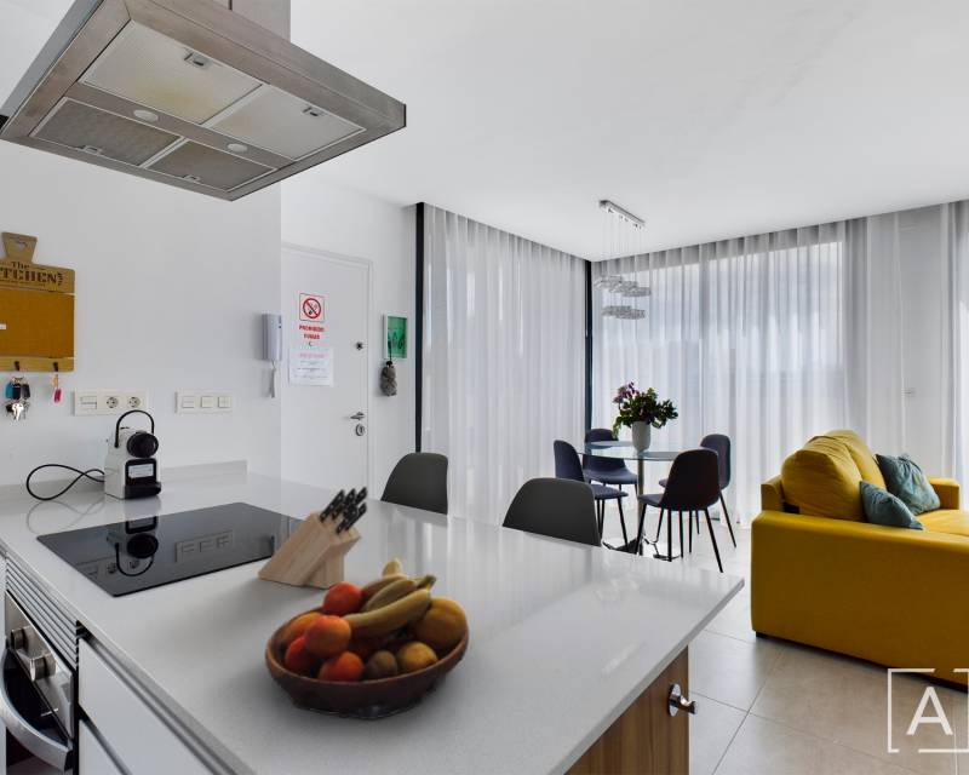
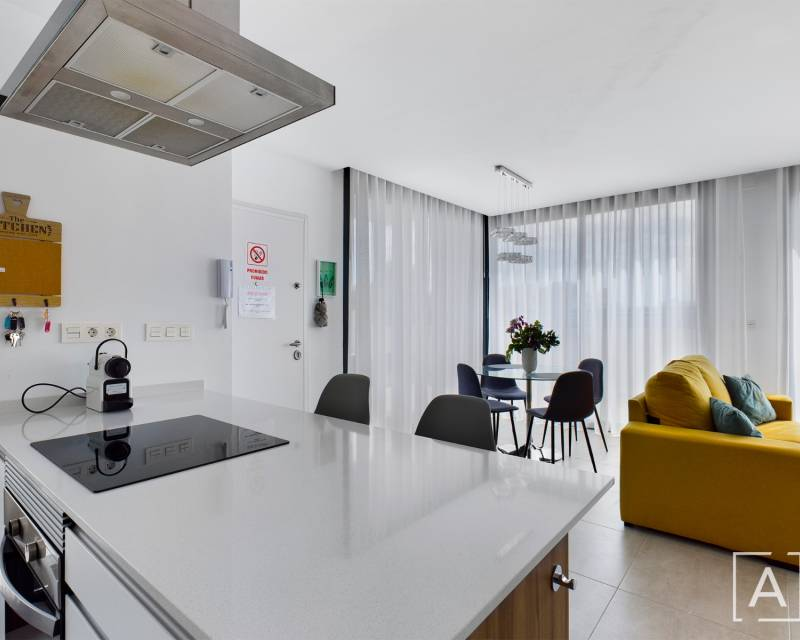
- knife block (315, 532)
- fruit bowl (369, 622)
